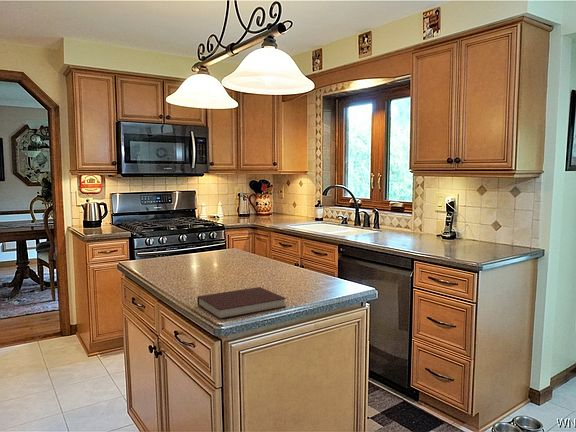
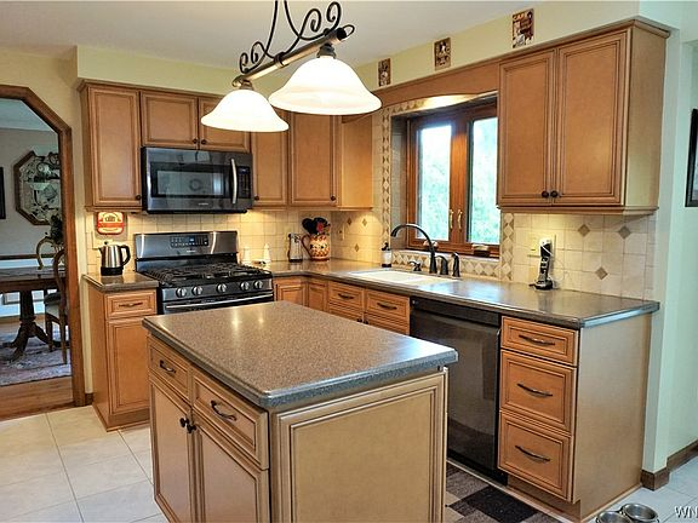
- notebook (241, 301)
